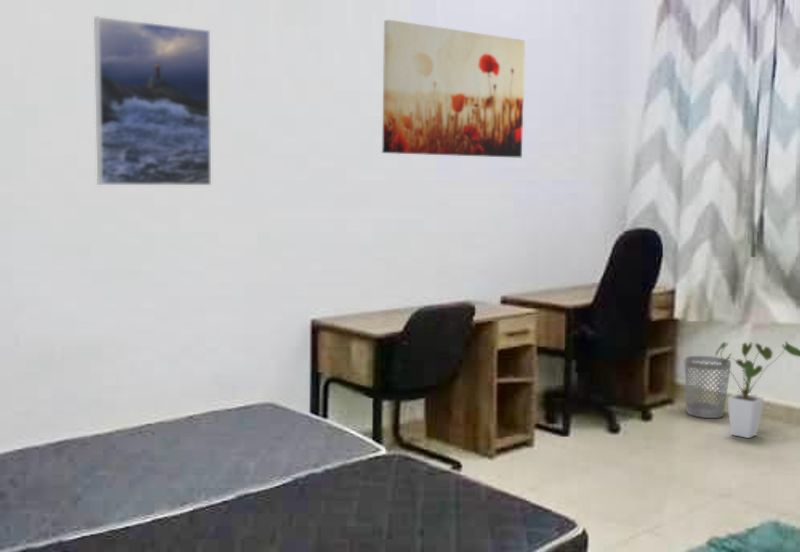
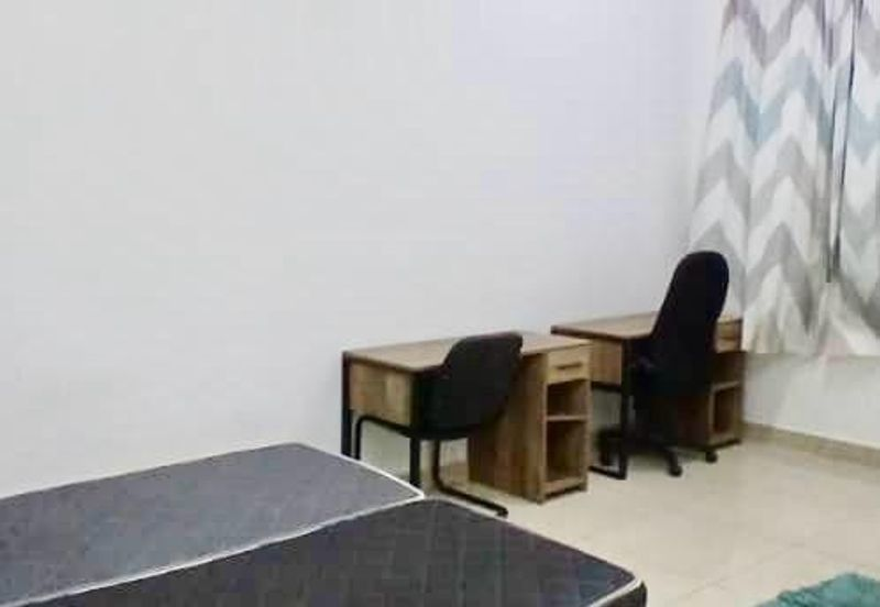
- wall art (457, 93)
- house plant (752, 387)
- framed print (155, 105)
- wastebasket (706, 386)
